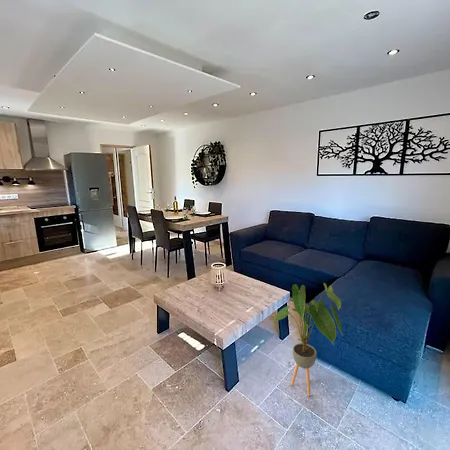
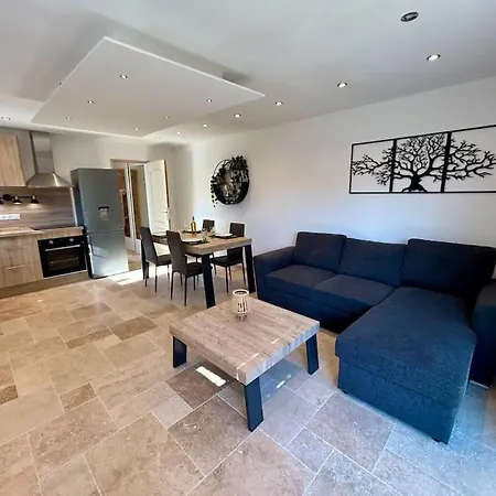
- house plant (309, 338)
